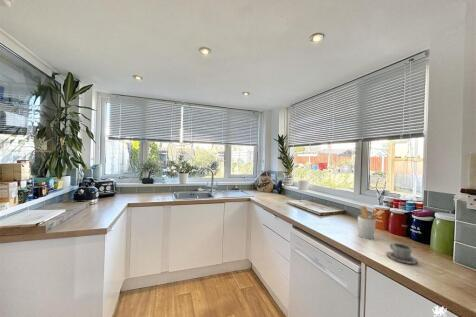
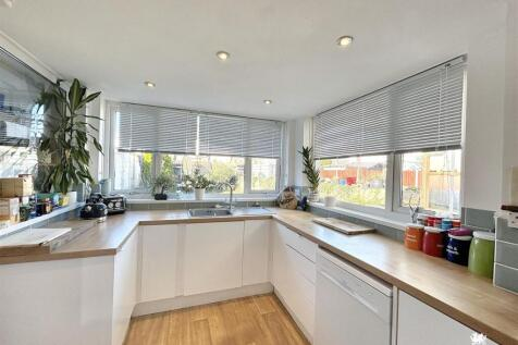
- cup (401, 252)
- utensil holder (370, 222)
